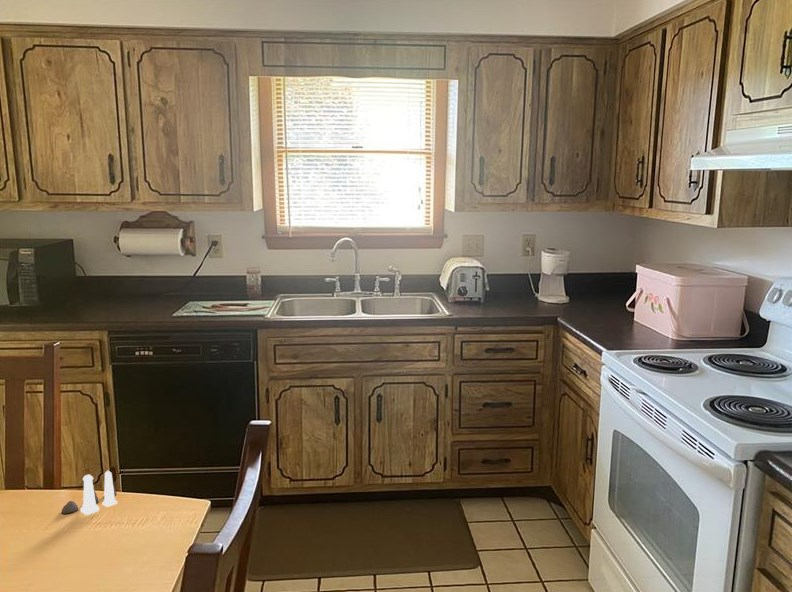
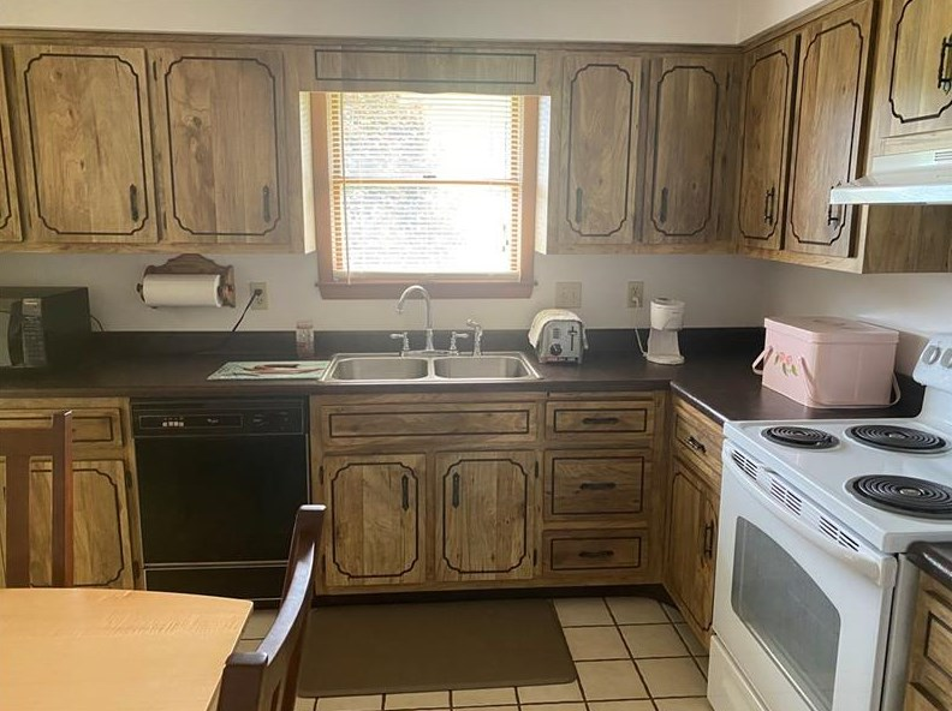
- salt and pepper shaker set (92, 488)
